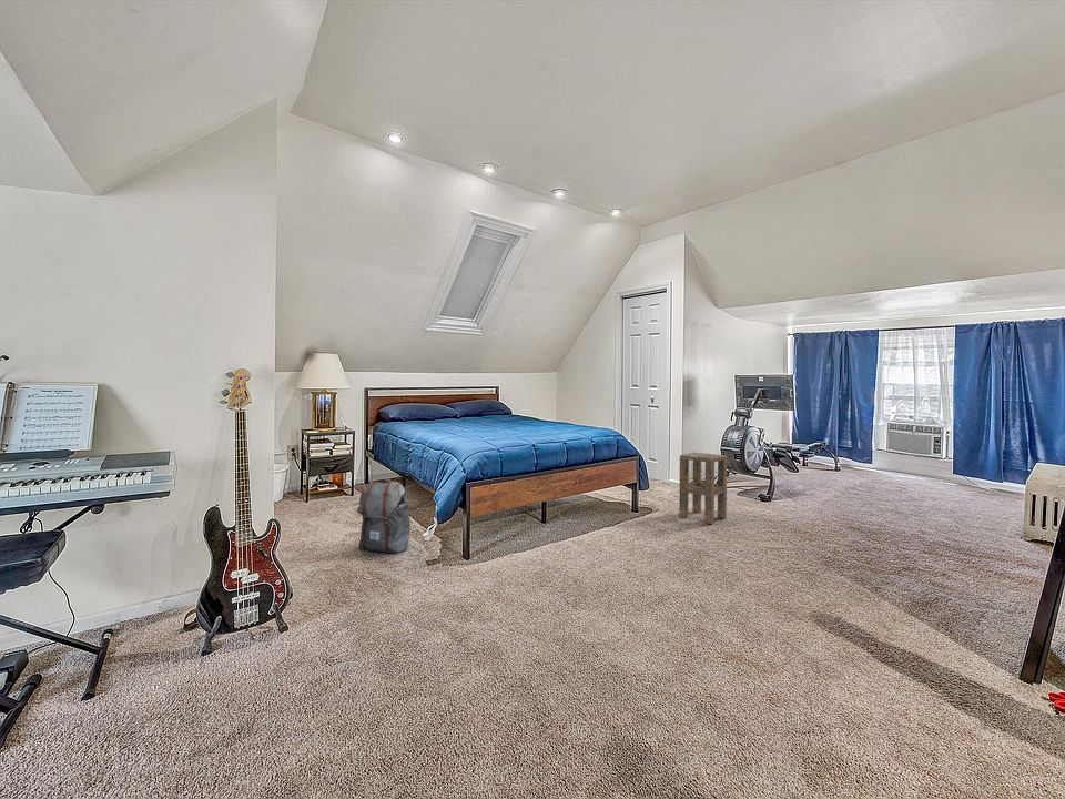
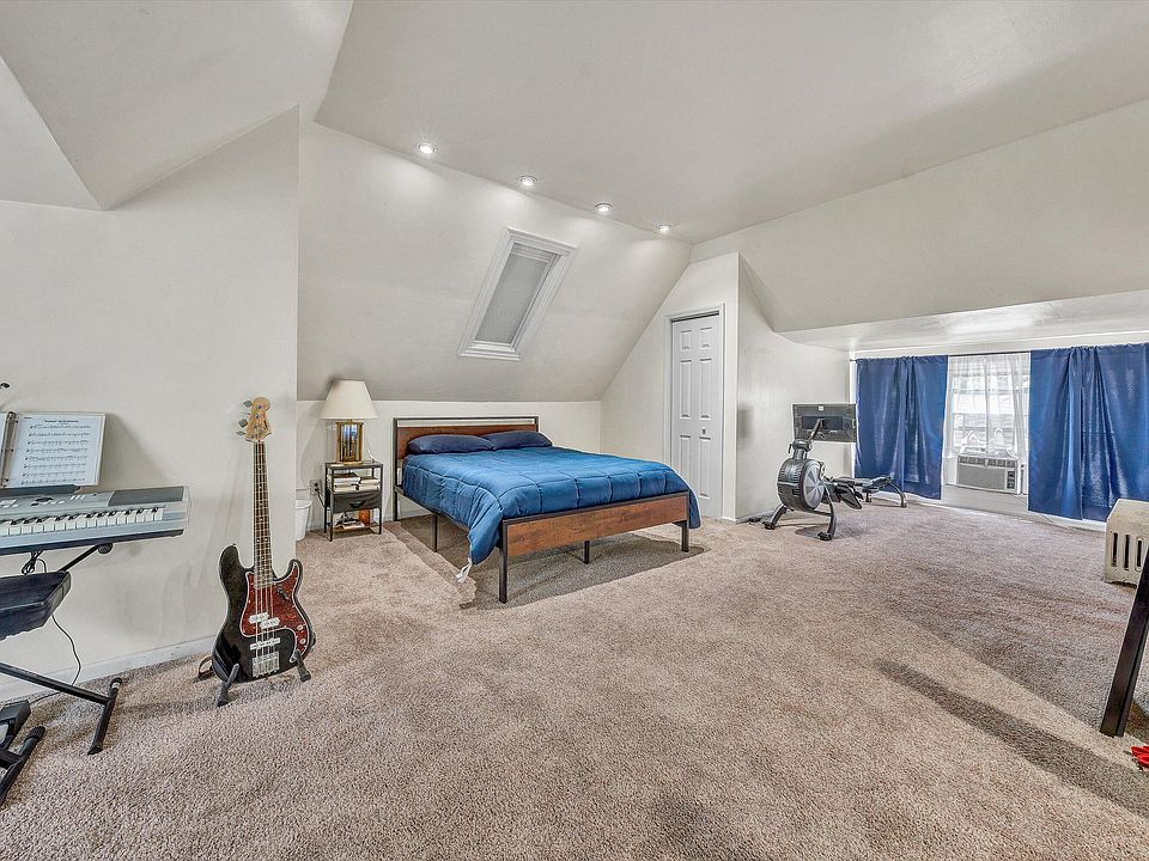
- side table (702, 486)
- backpack (384, 513)
